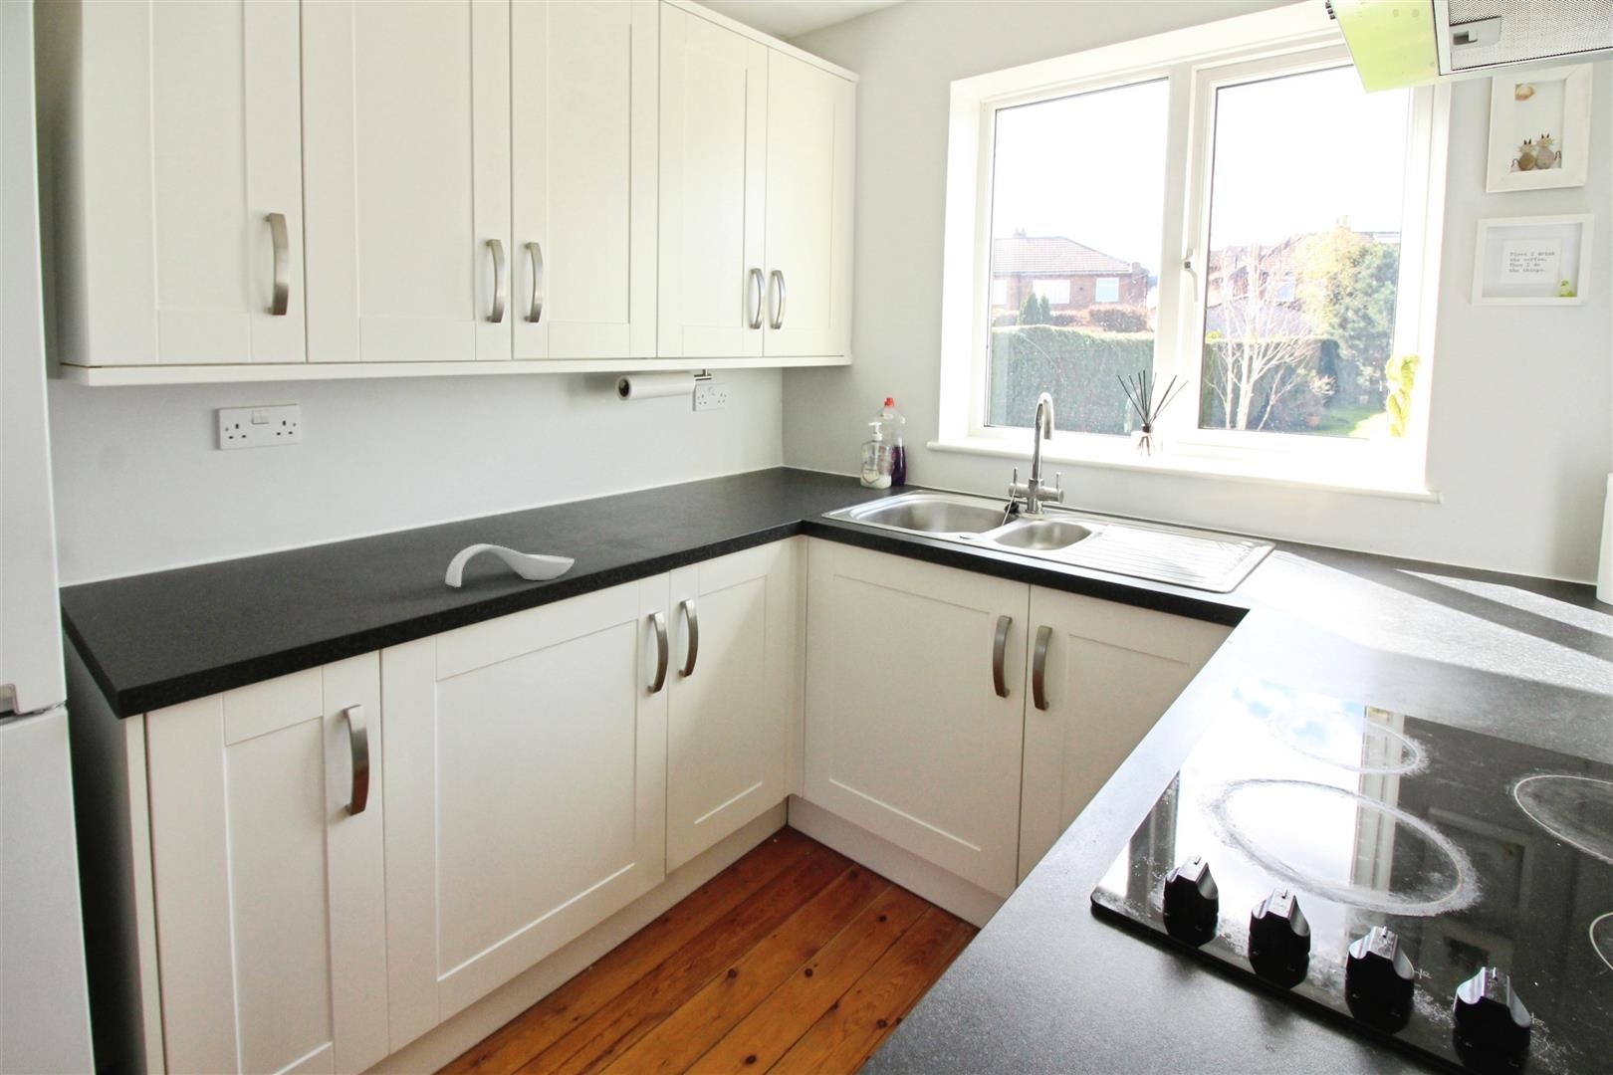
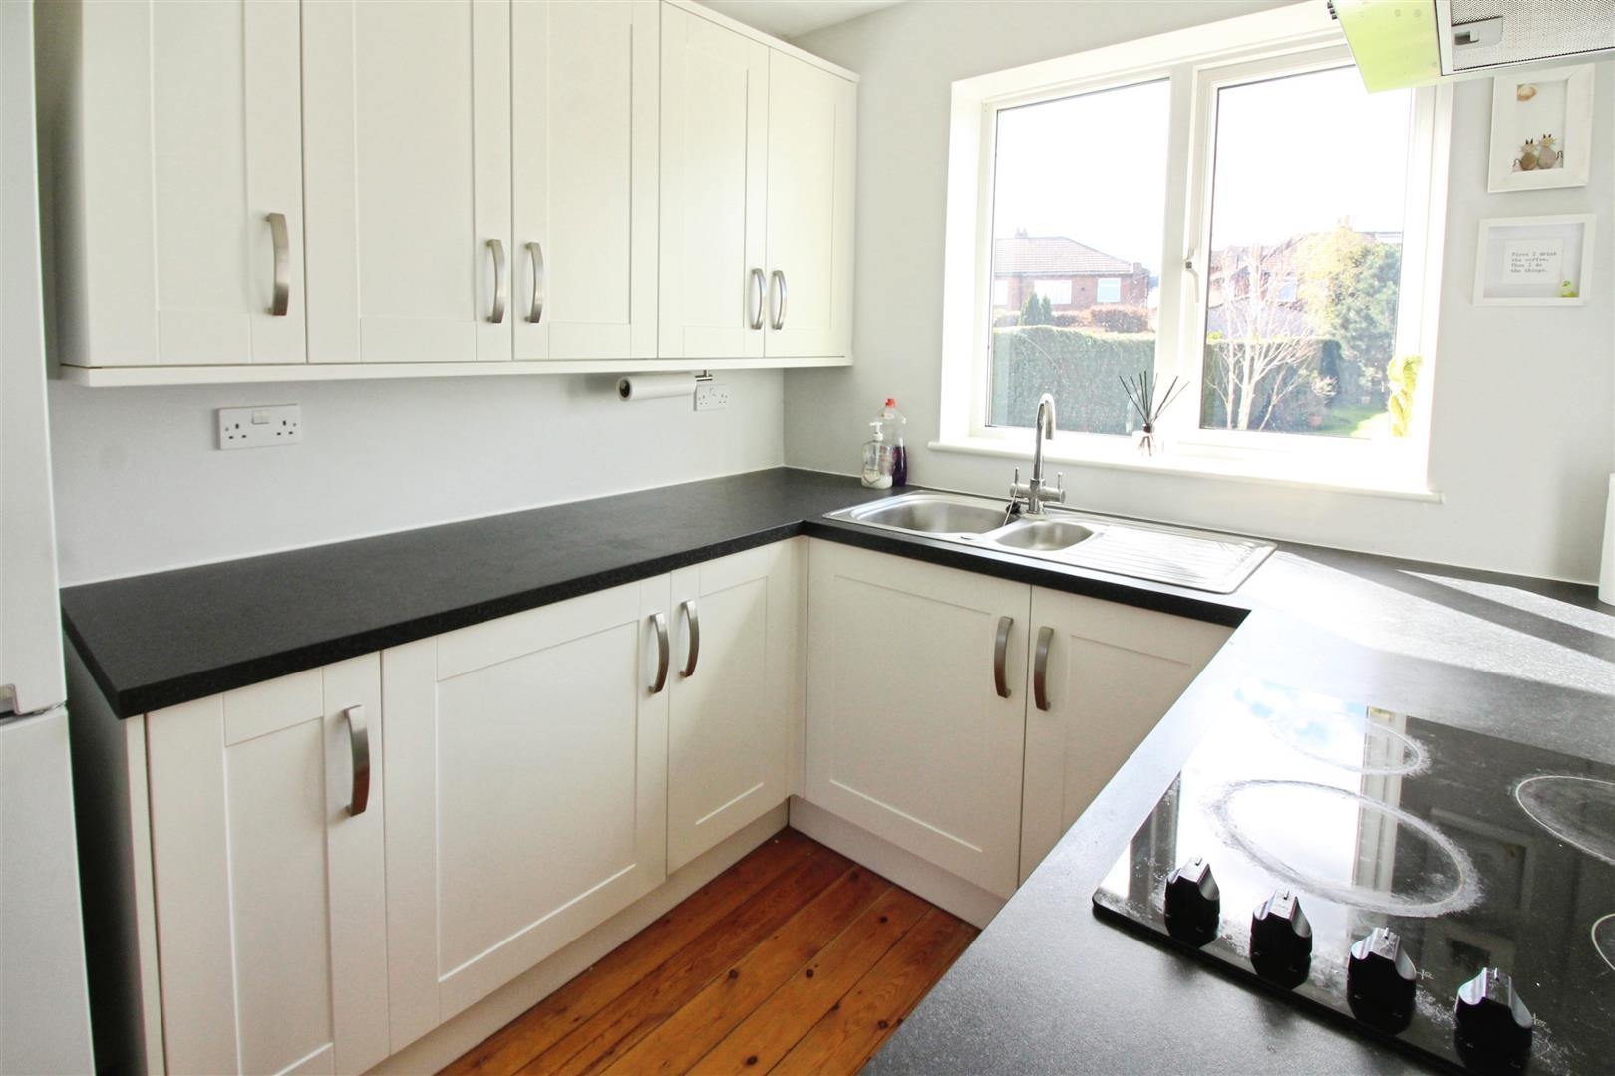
- spoon rest (512, 561)
